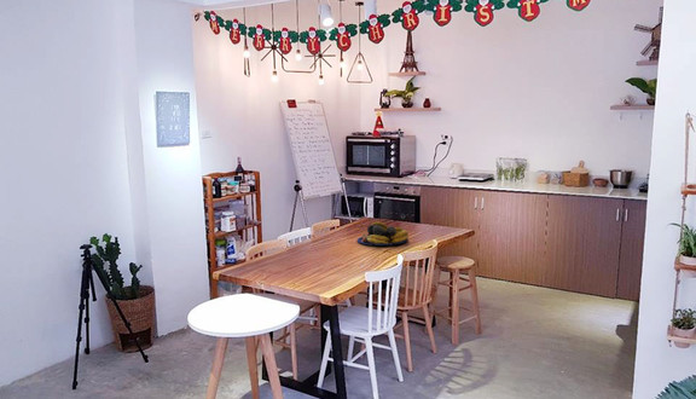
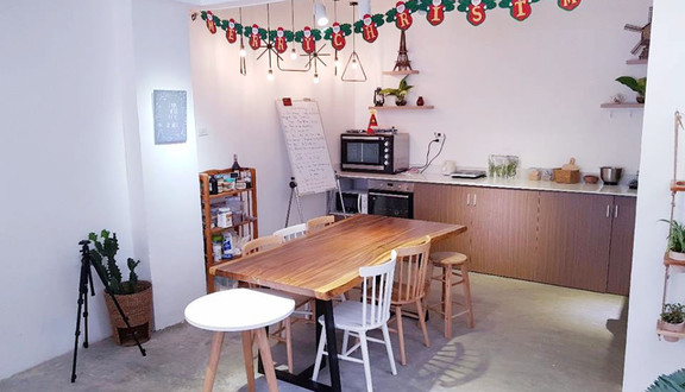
- fruit bowl (382, 231)
